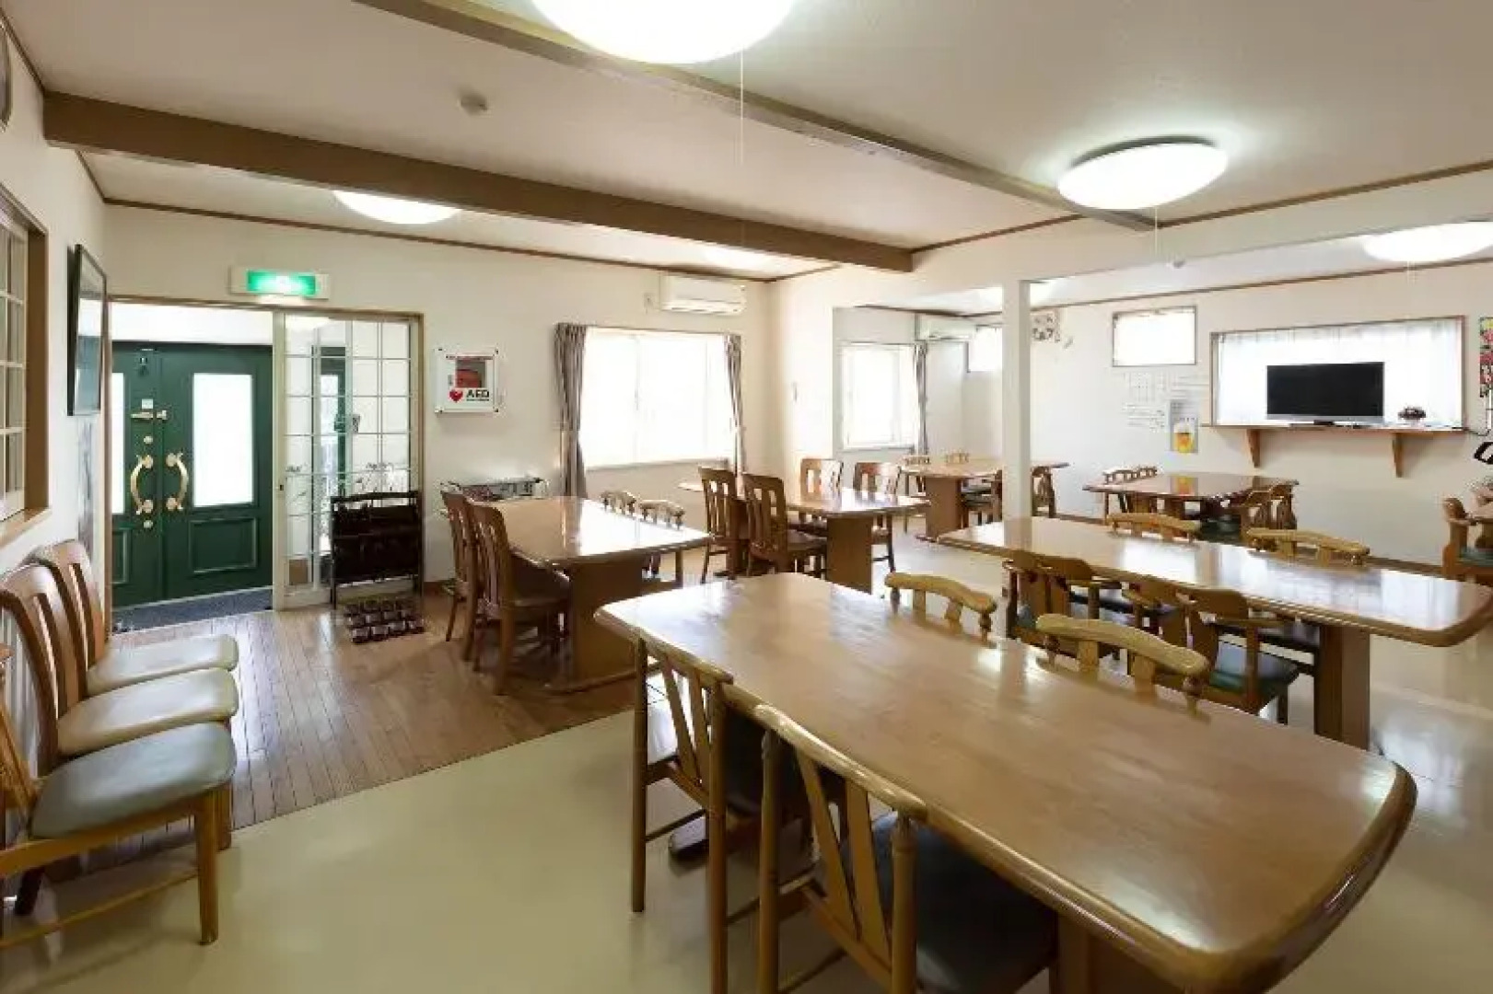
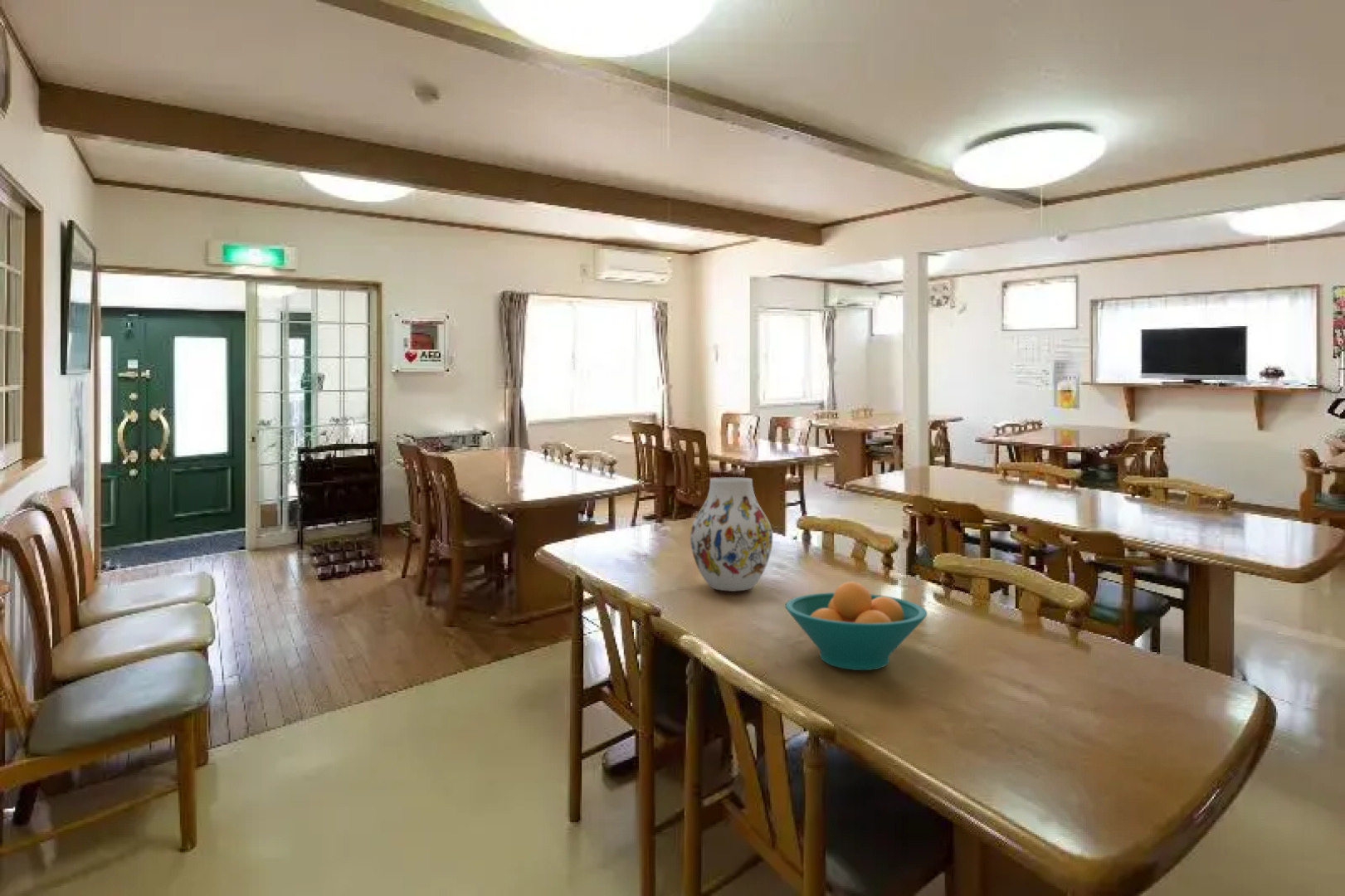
+ fruit bowl (854, 621)
+ vase (731, 533)
